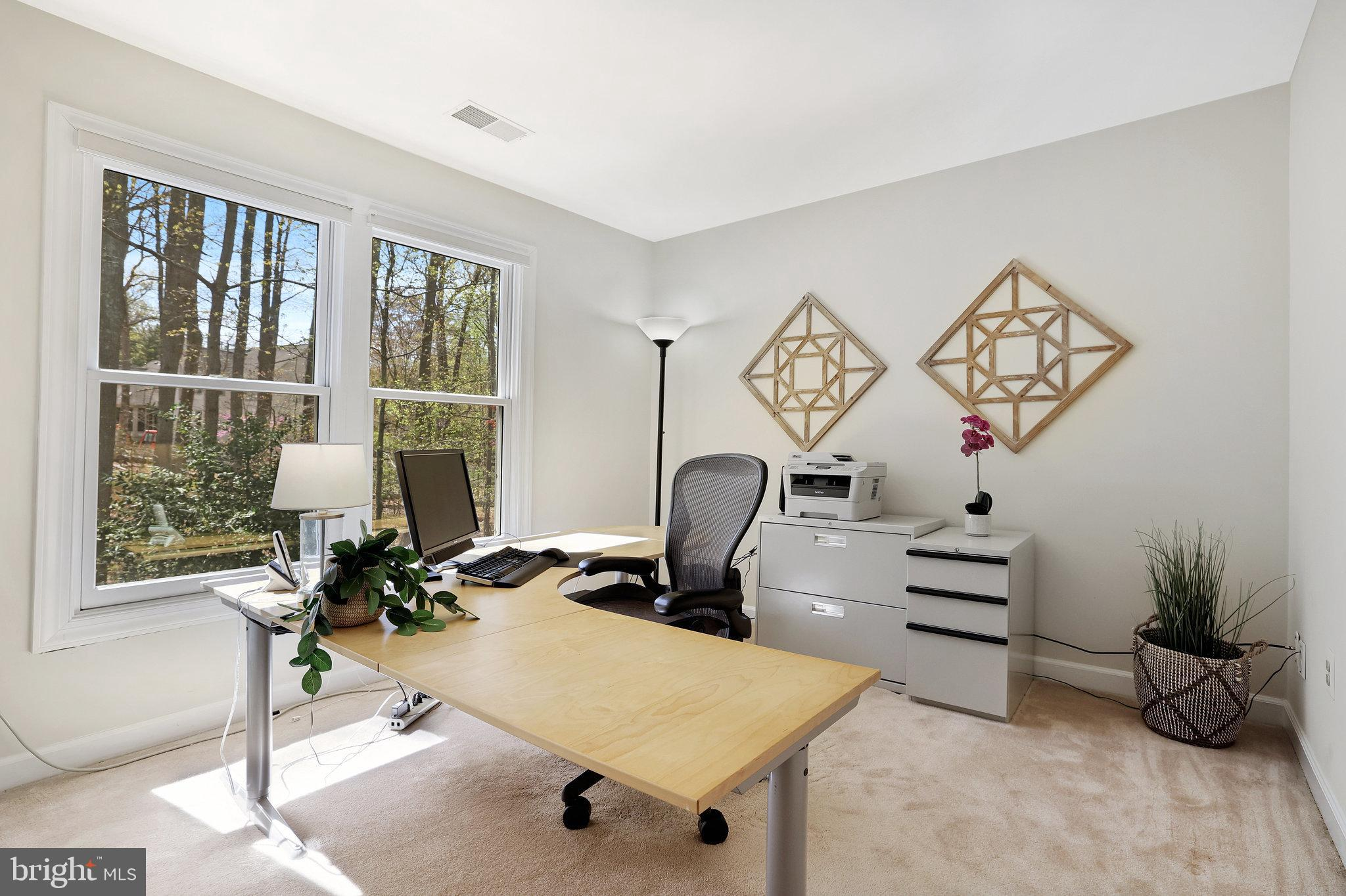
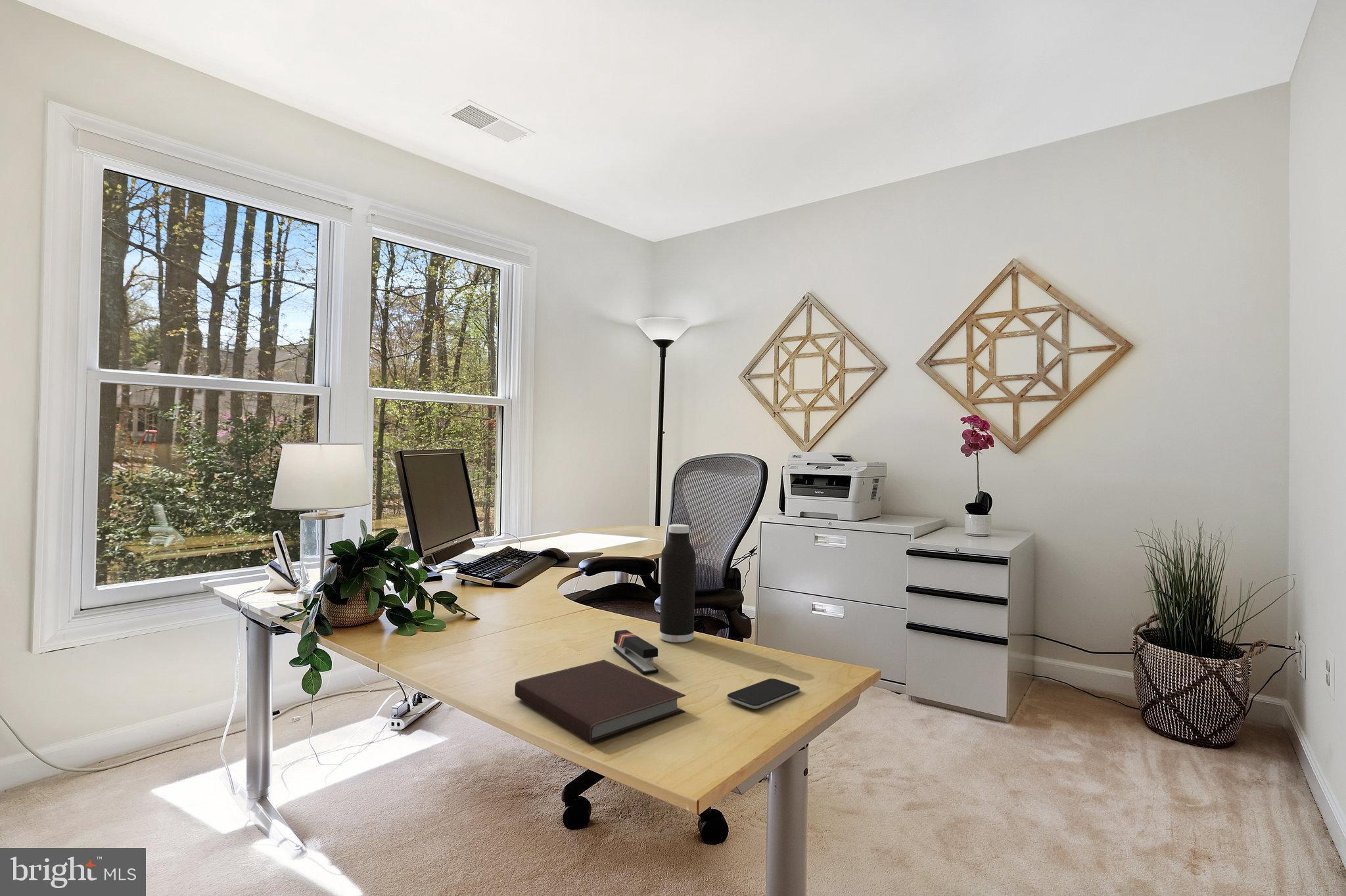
+ stapler (634, 648)
+ water bottle (678, 581)
+ notebook (598, 696)
+ smartphone (764, 692)
